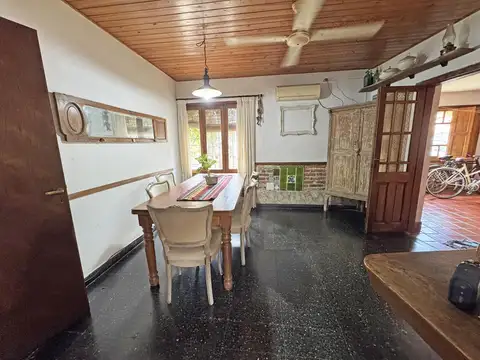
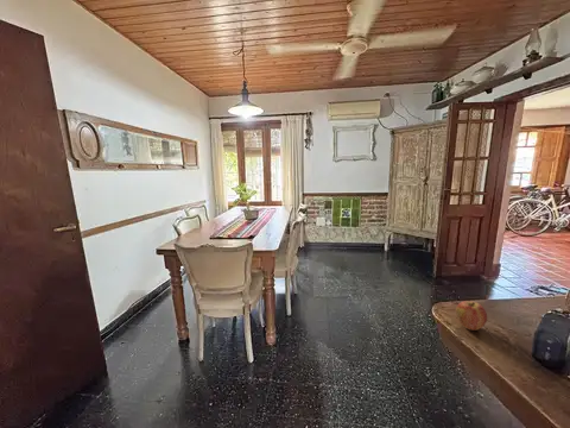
+ apple (470, 314)
